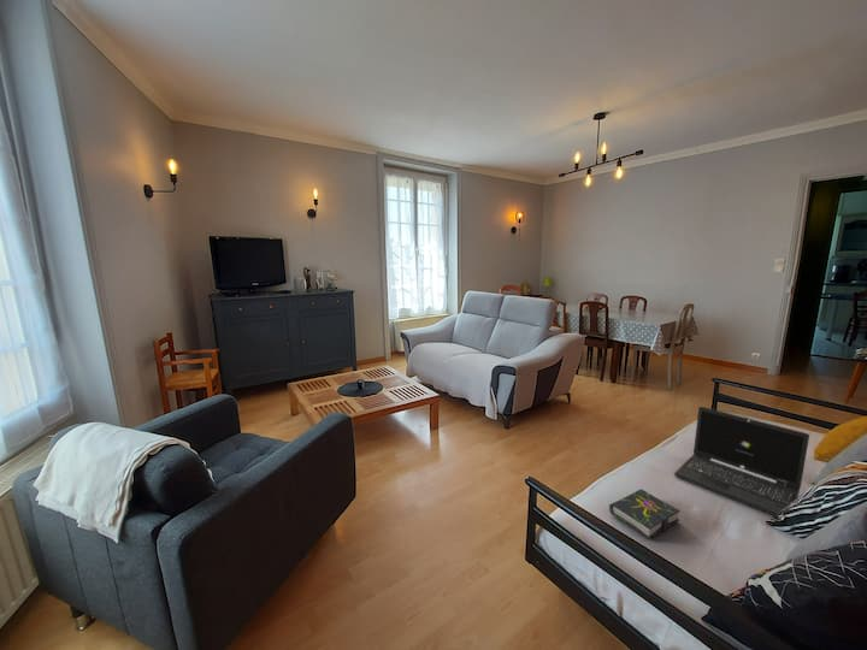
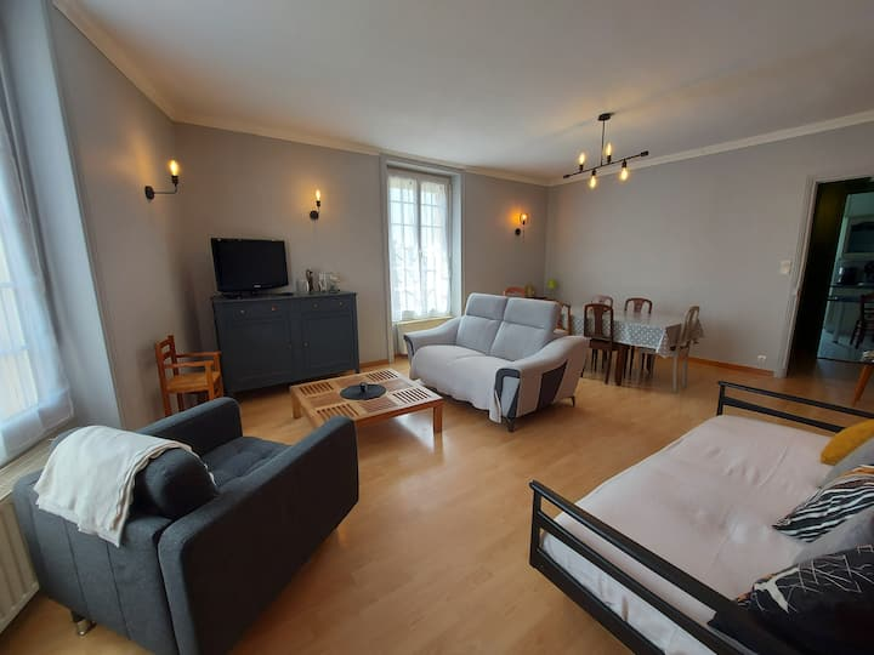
- laptop (737, 456)
- book (643, 510)
